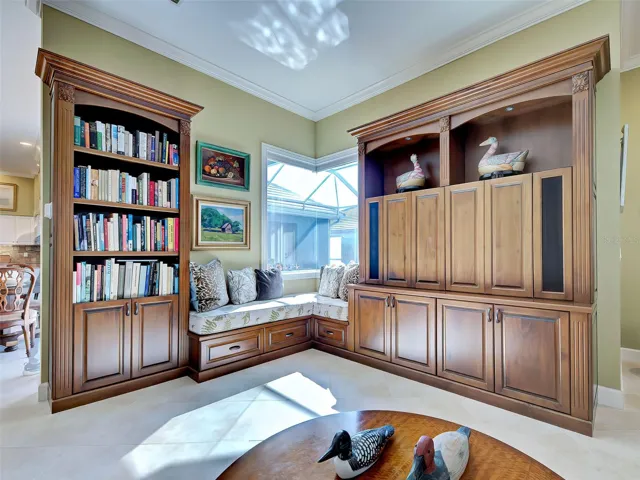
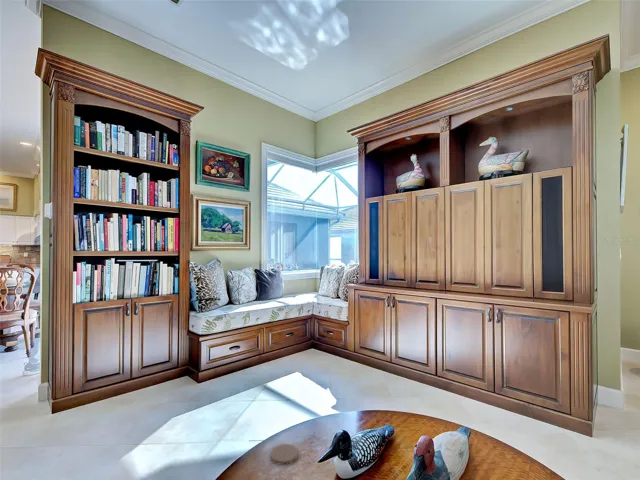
+ coaster (284, 454)
